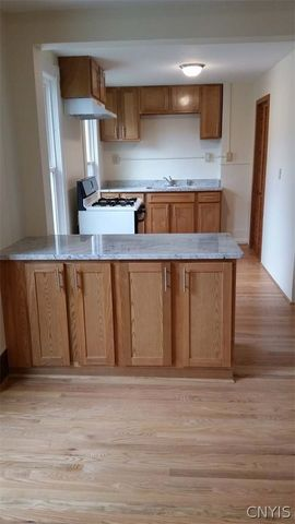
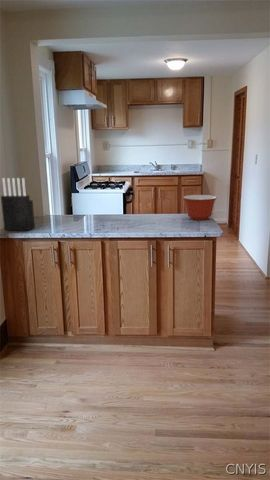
+ knife block (18, 203)
+ mixing bowl (199, 207)
